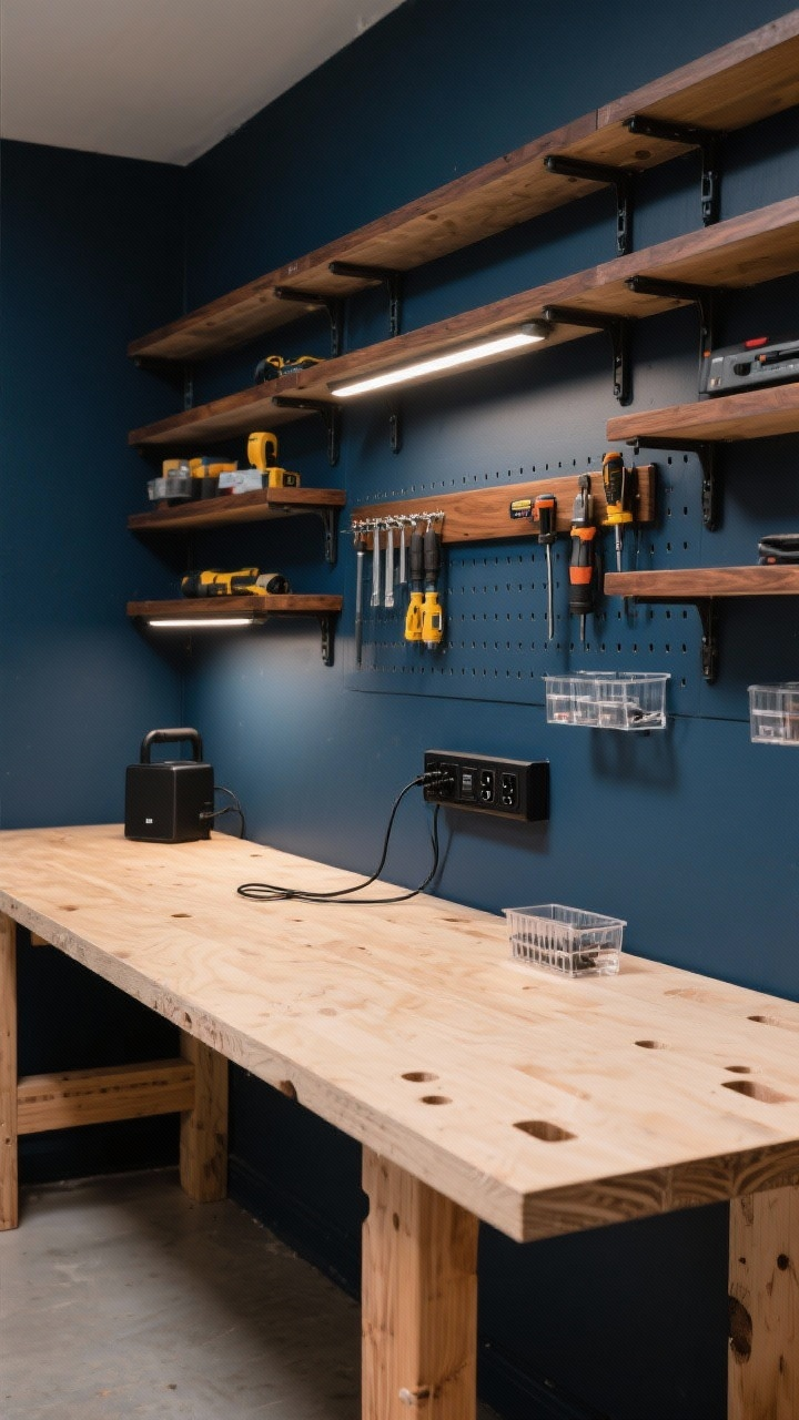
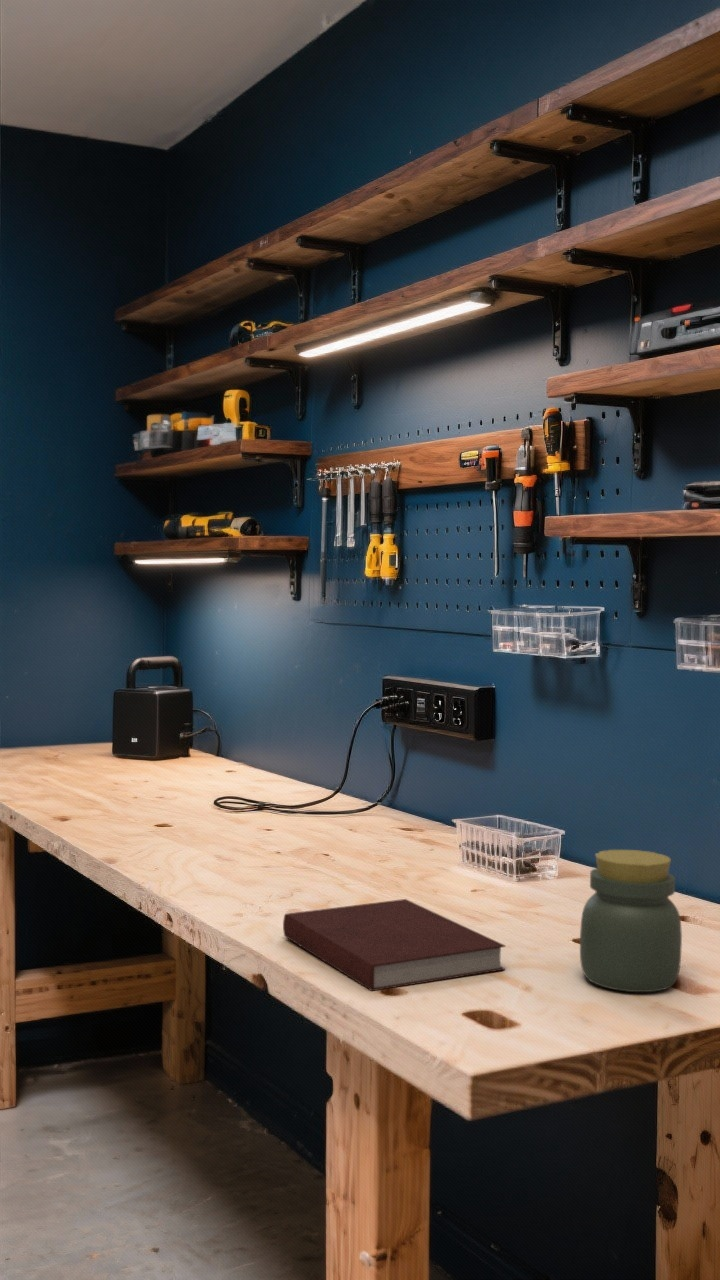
+ jar (630, 917)
+ notebook (389, 940)
